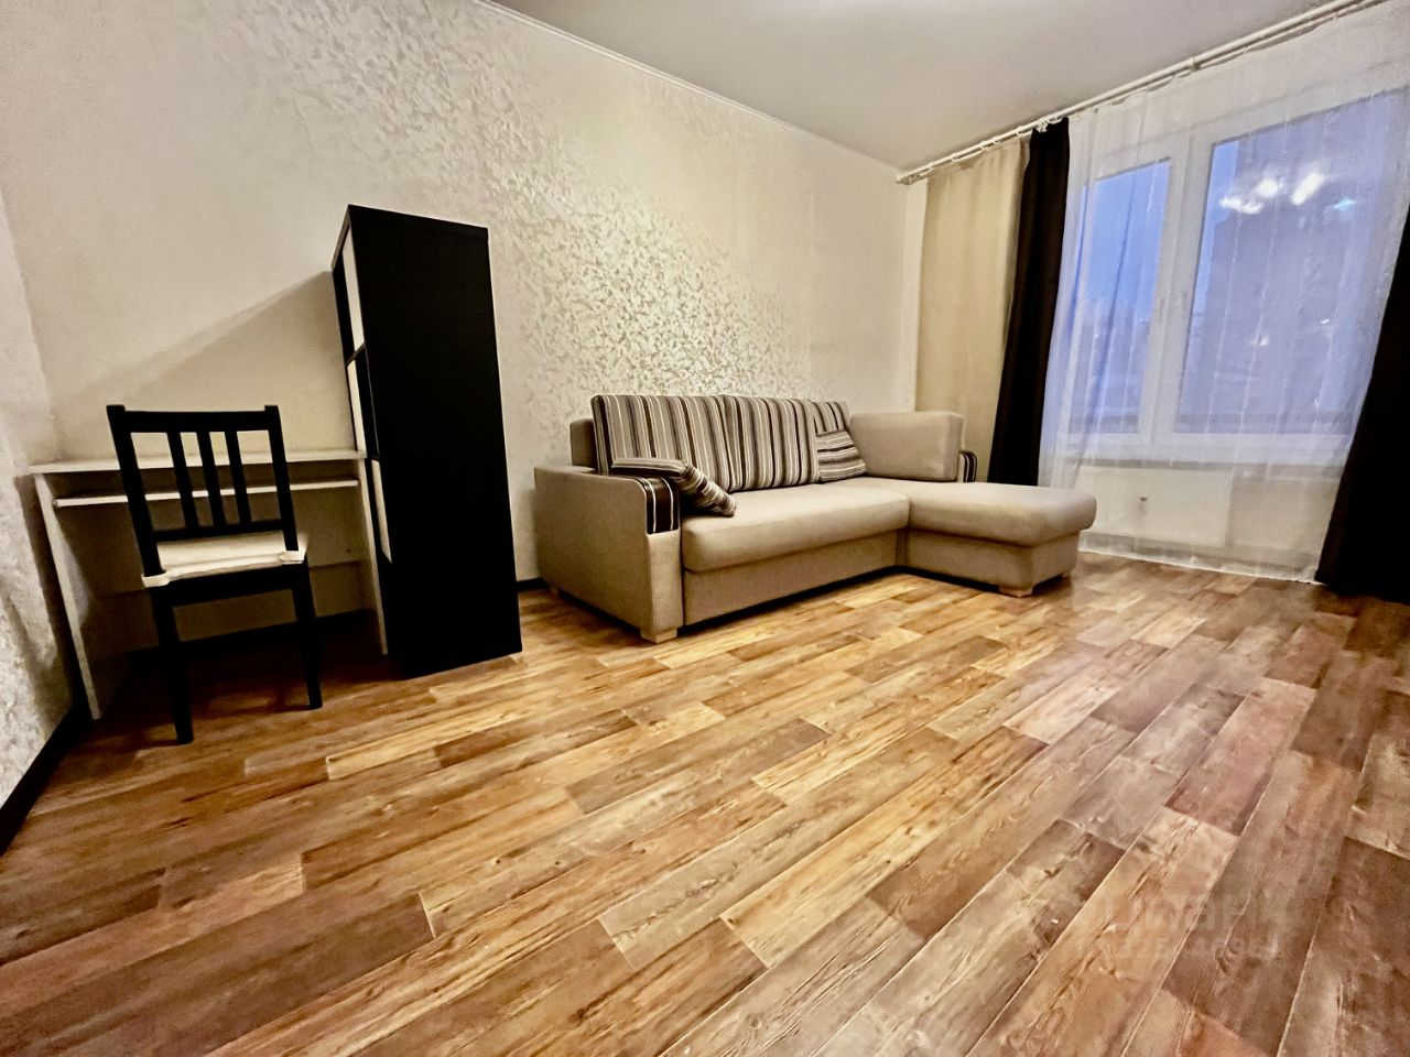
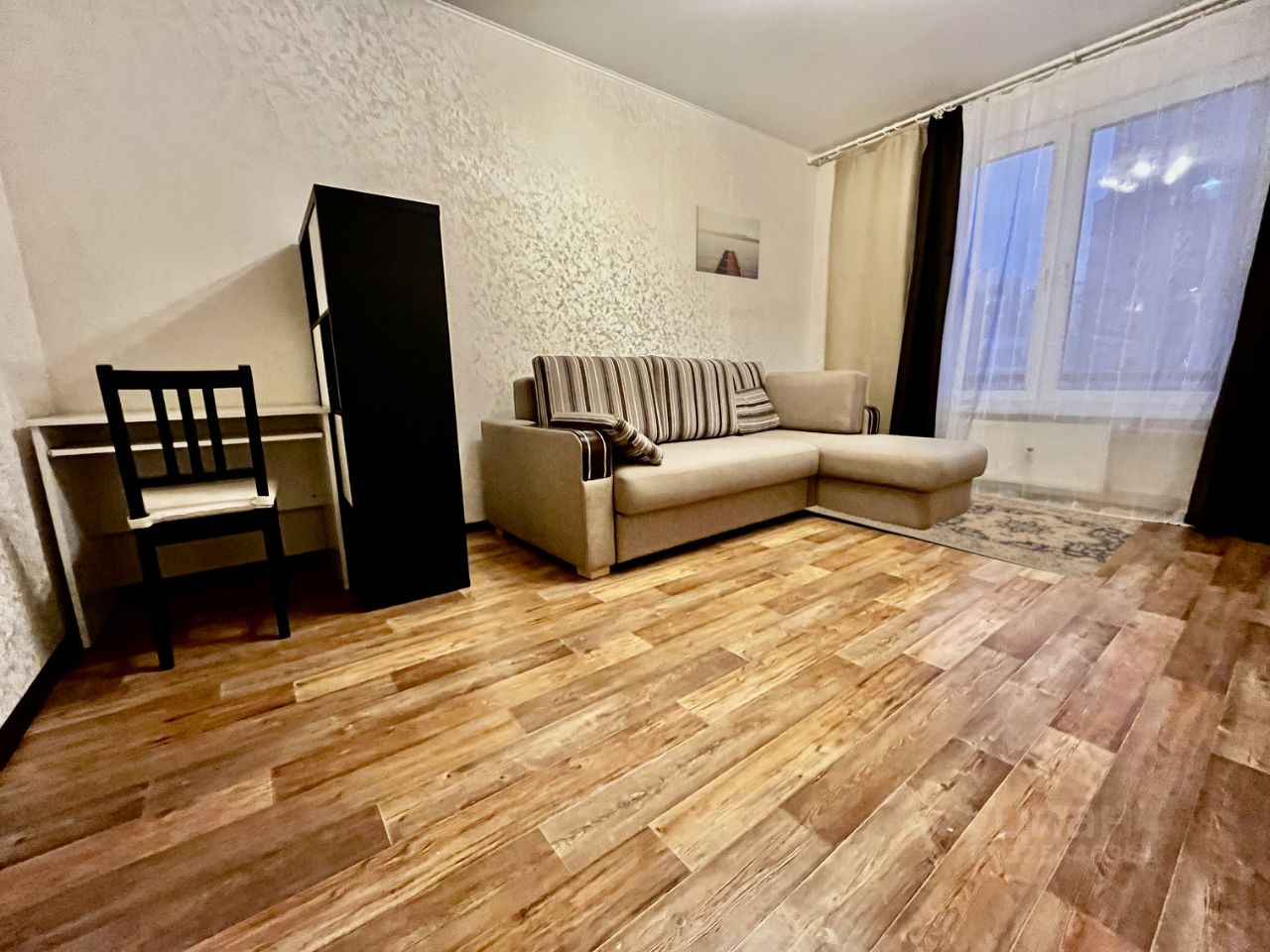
+ wall art (728, 244)
+ rug (1023, 527)
